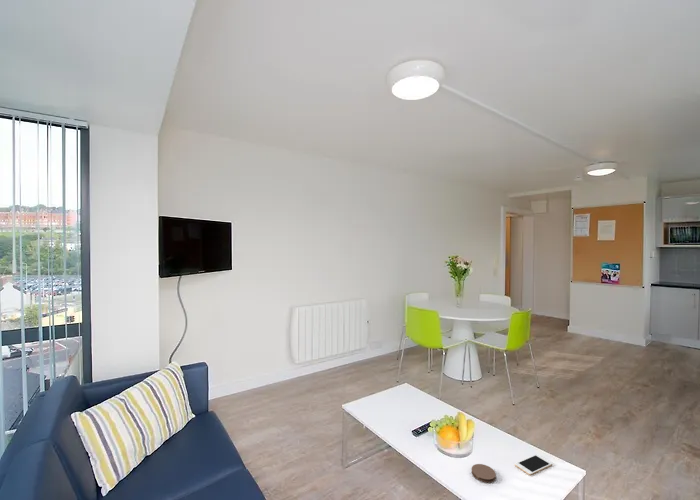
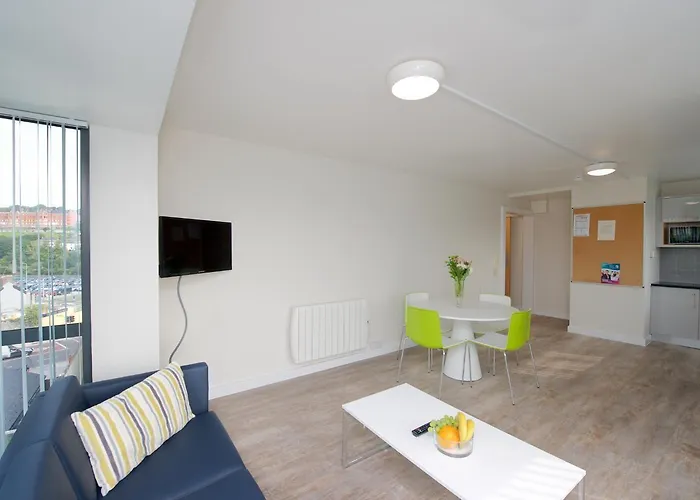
- coaster (483, 472)
- cell phone (533, 464)
